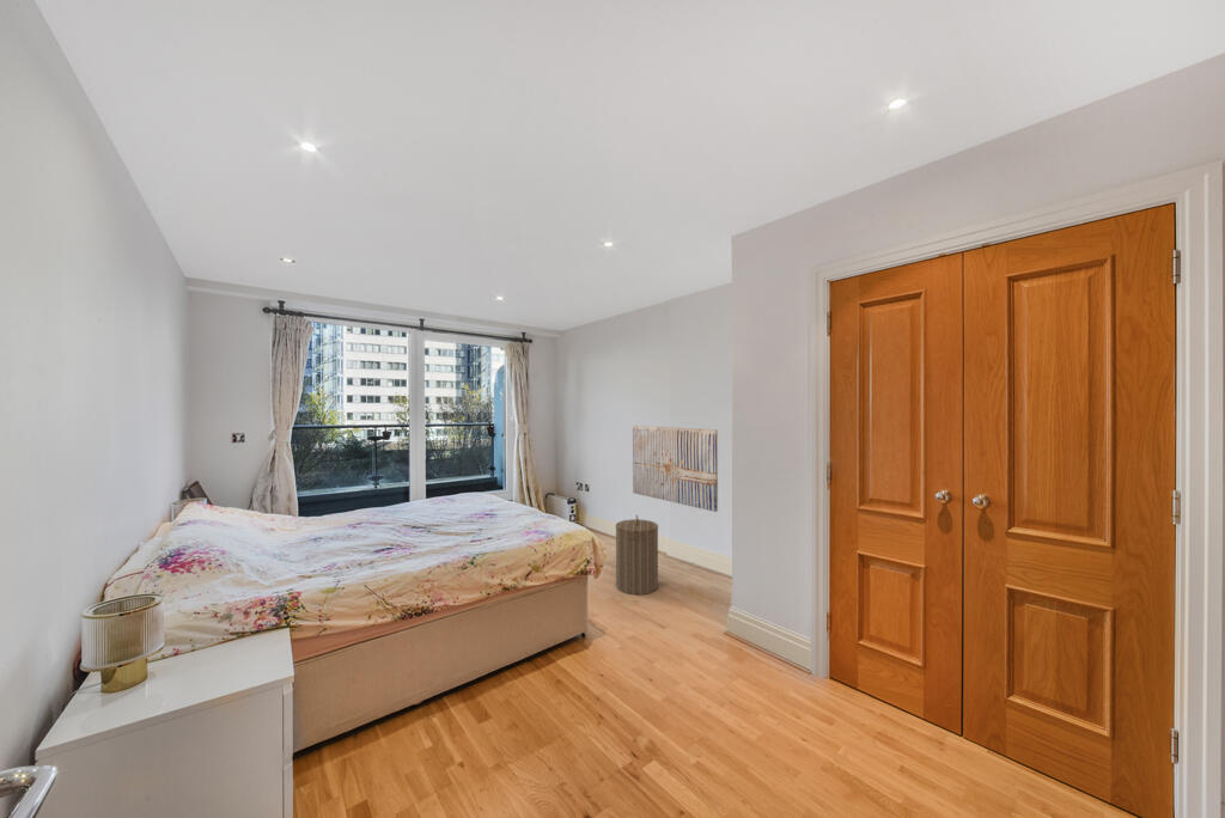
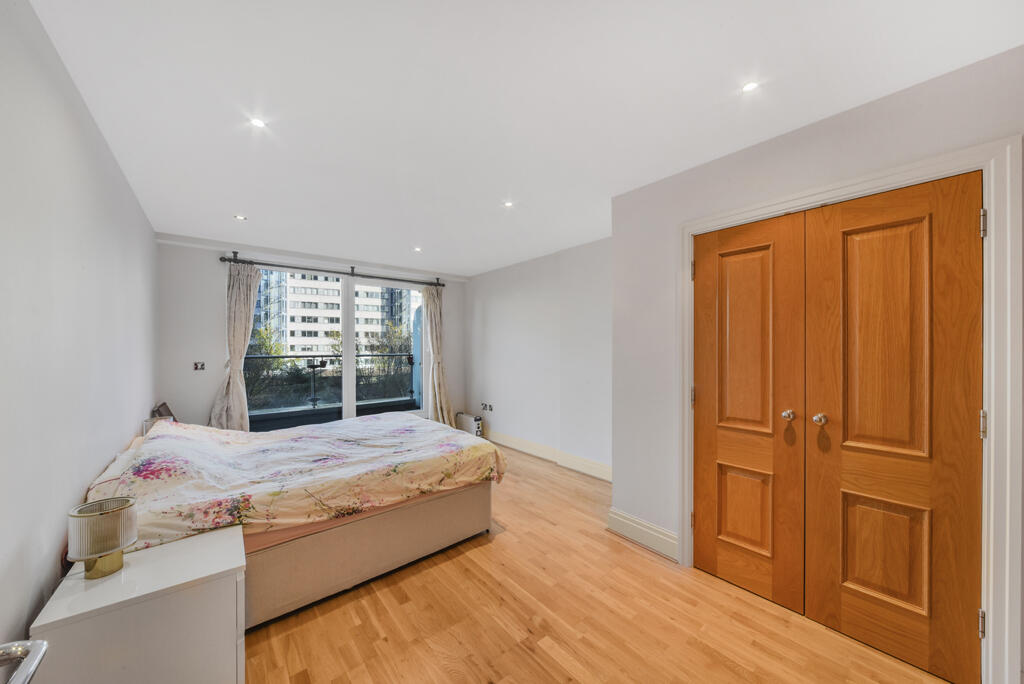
- laundry hamper (636, 550)
- wall art (671, 464)
